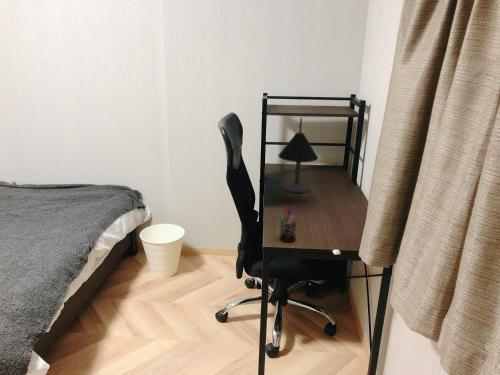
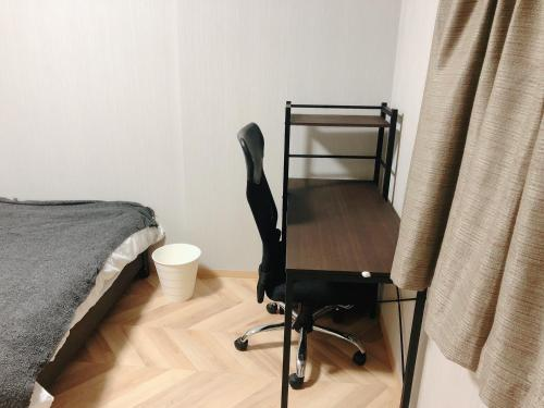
- desk lamp (298, 158)
- pen holder (286, 223)
